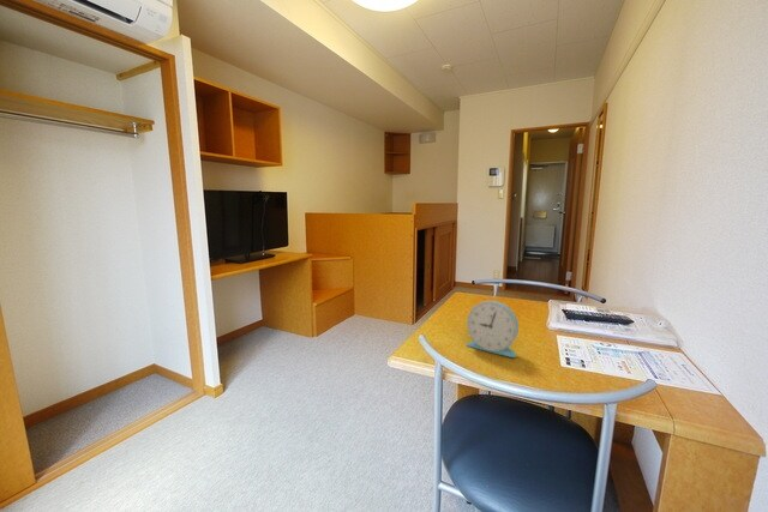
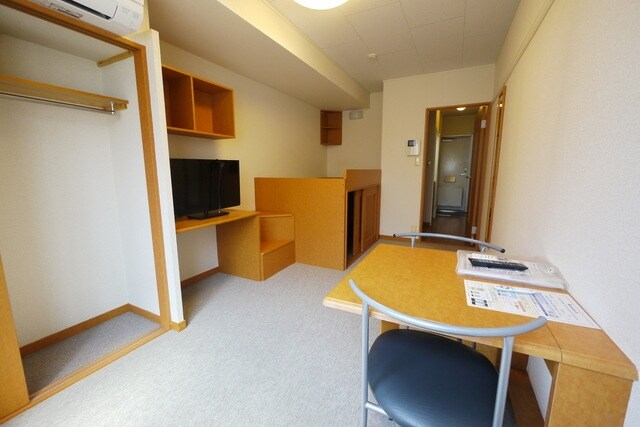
- alarm clock (493, 324)
